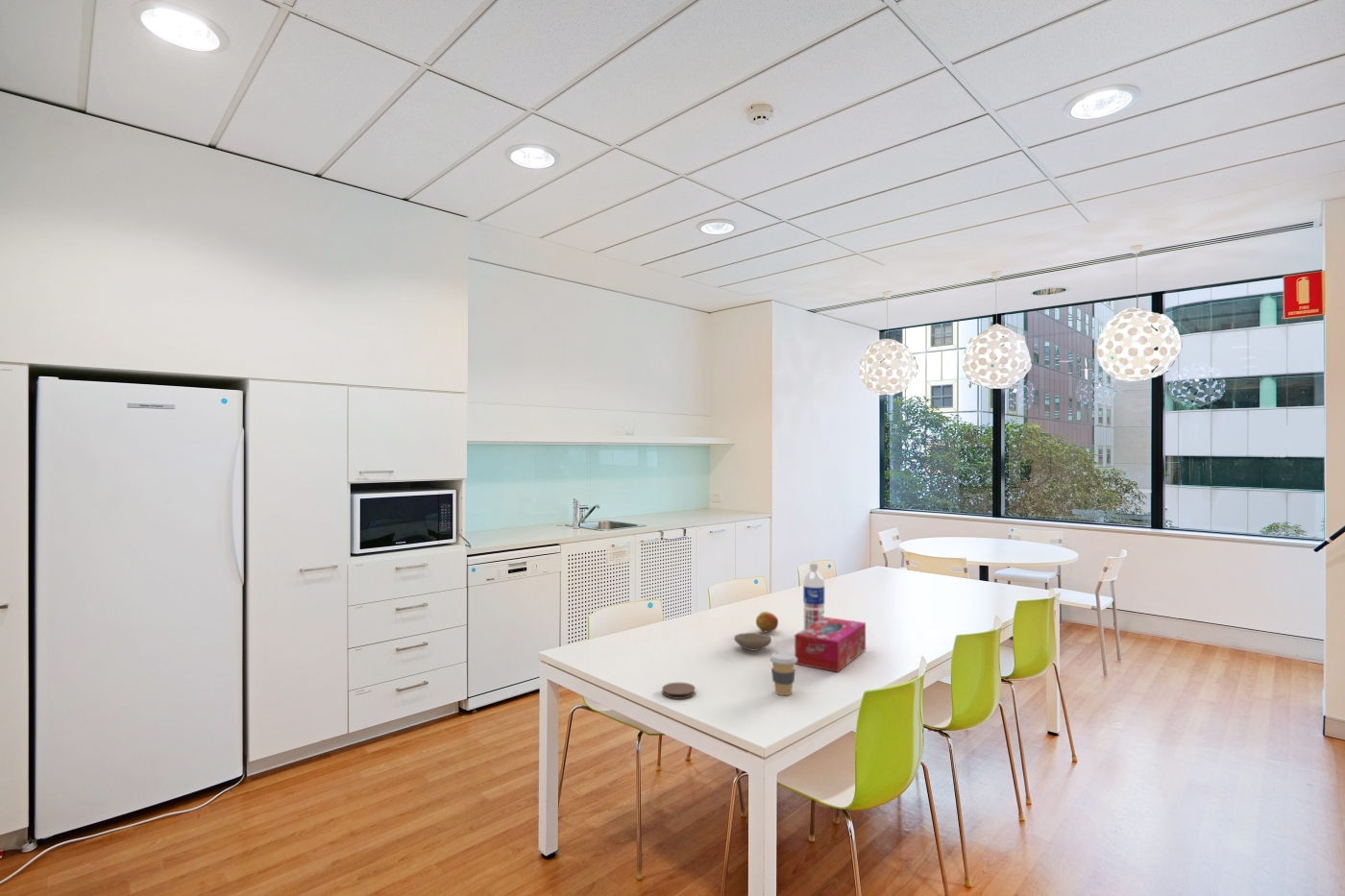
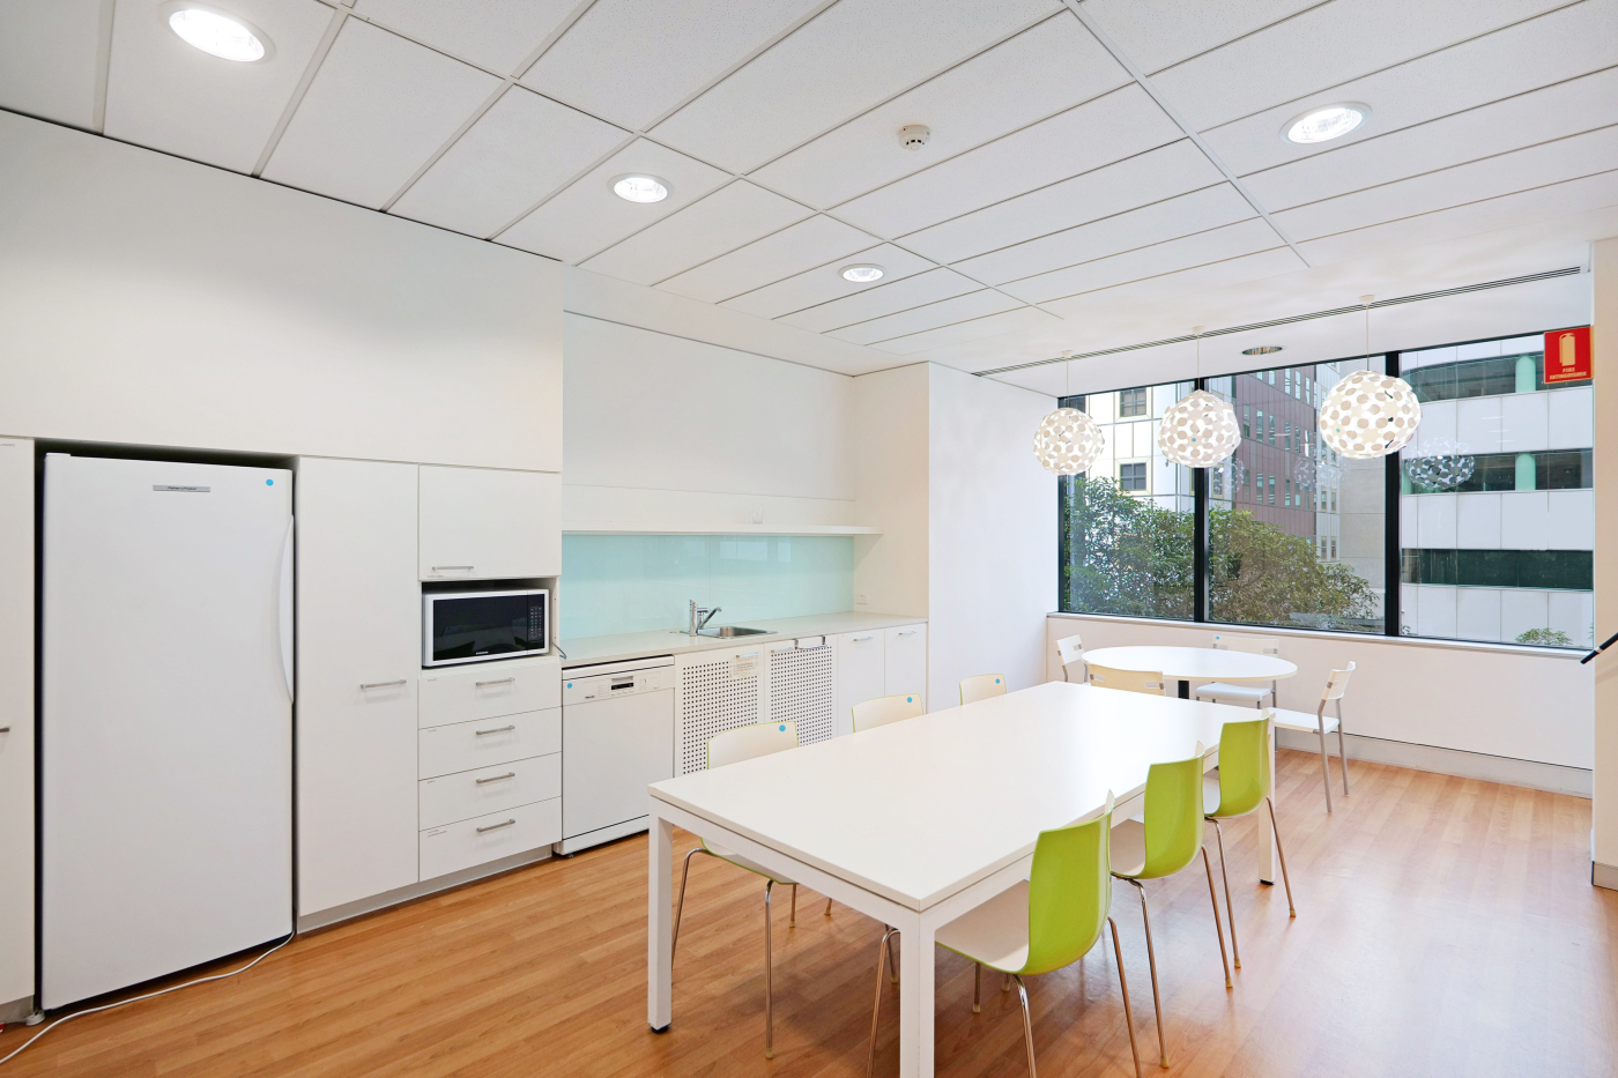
- coaster (678, 690)
- coffee cup (783, 674)
- water bottle (814, 598)
- tissue box (831, 642)
- bowl (752, 642)
- fruit (767, 621)
